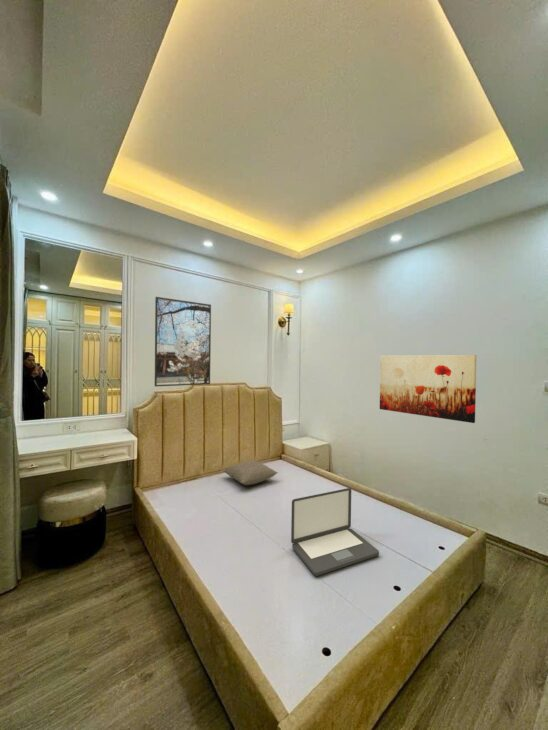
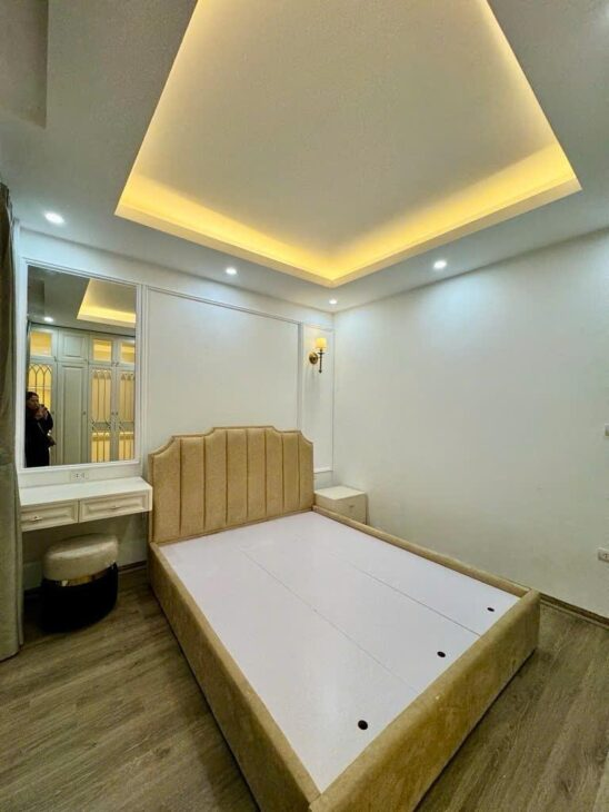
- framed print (184, 343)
- wall art (422, 385)
- laptop (334, 526)
- pillow (249, 471)
